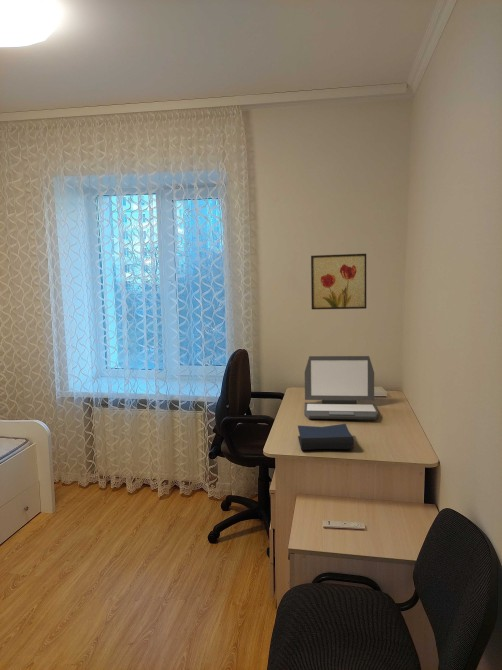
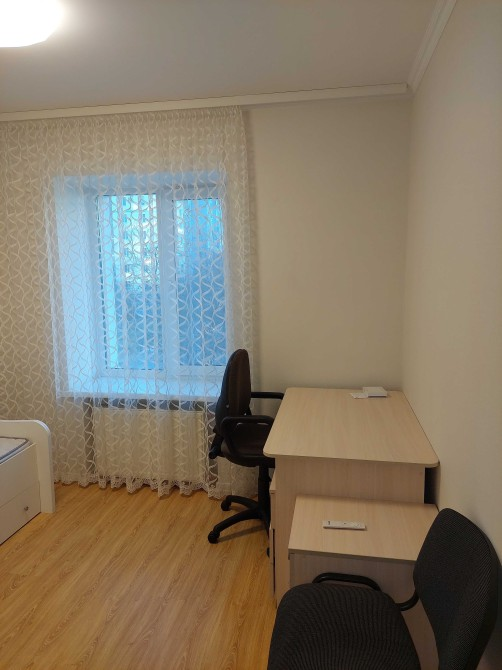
- wall art (338, 282)
- hardback book (324, 436)
- laptop (340, 386)
